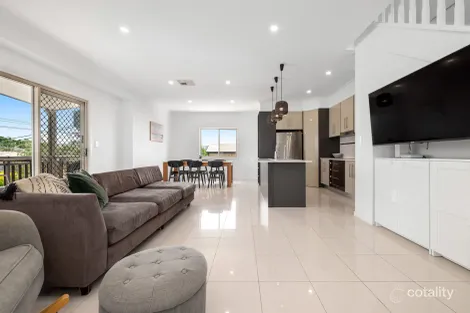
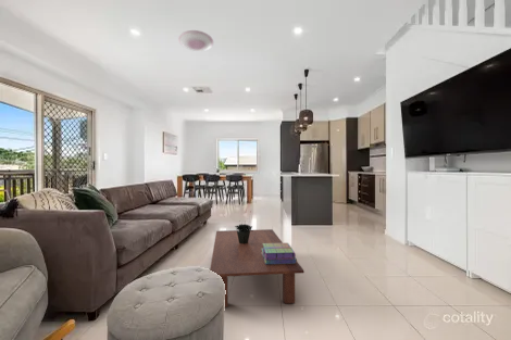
+ stack of books (277, 252)
+ ceiling light (196, 42)
+ potted plant (244, 225)
+ coffee table (249, 259)
